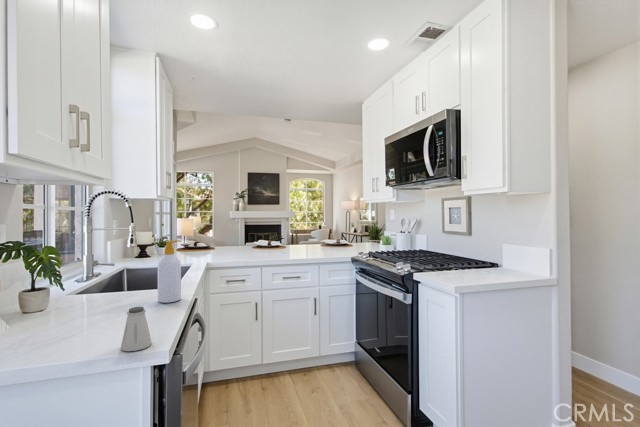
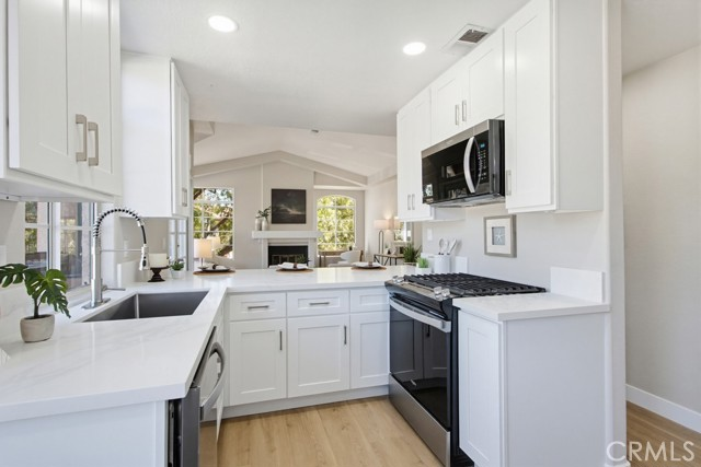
- saltshaker (136, 327)
- soap bottle (170, 270)
